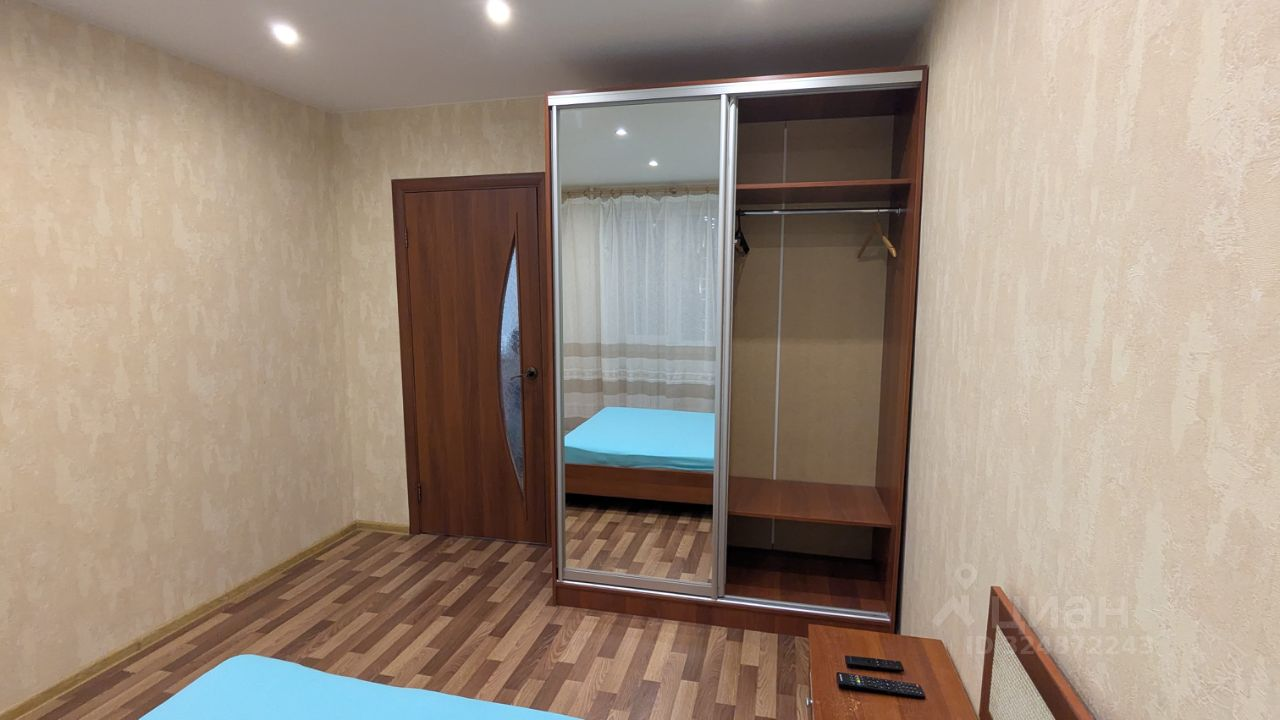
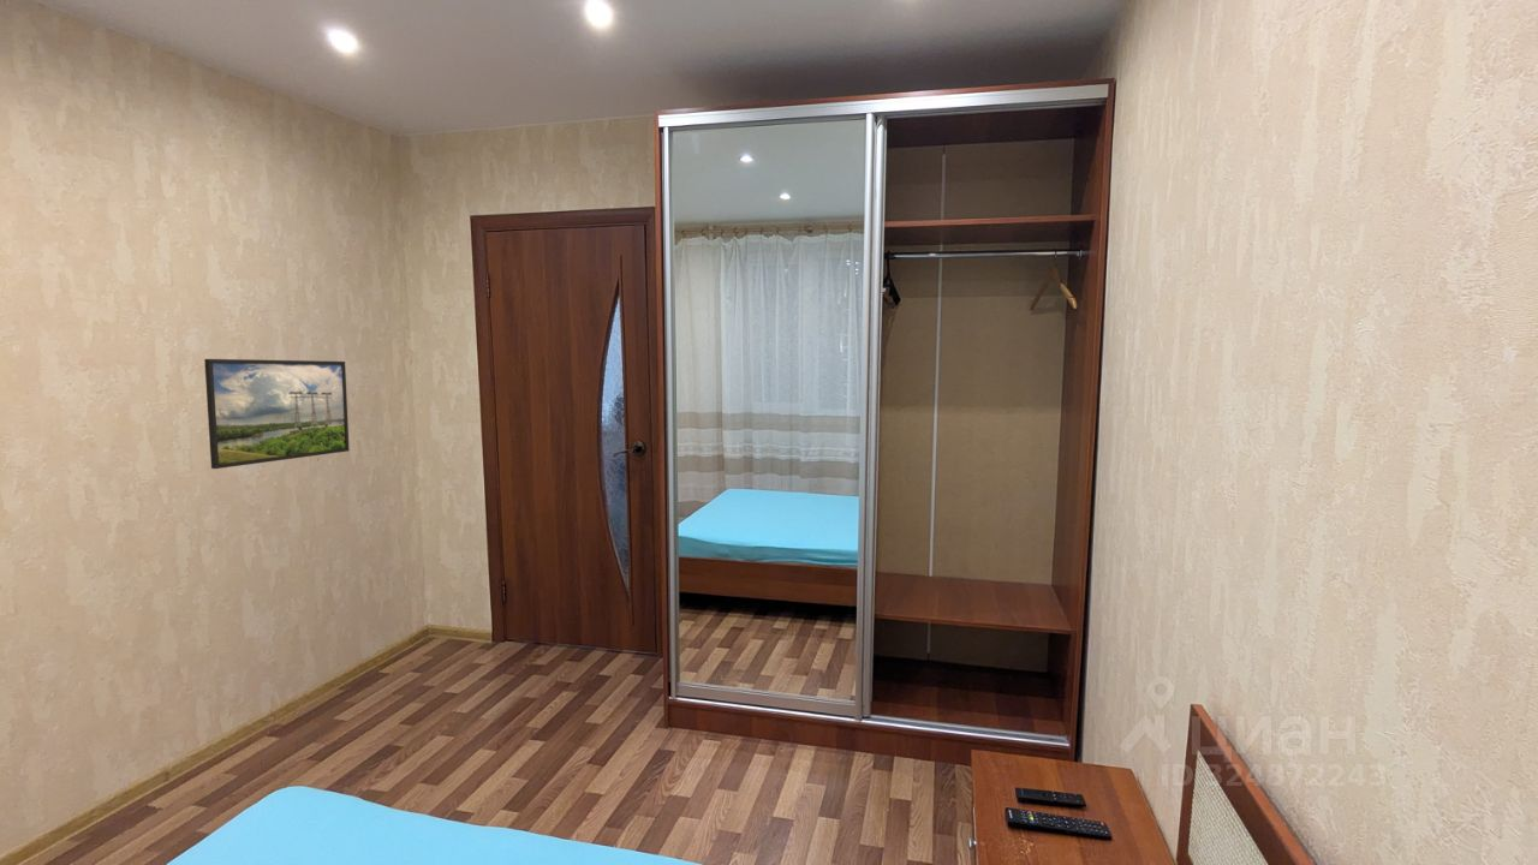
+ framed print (284, 410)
